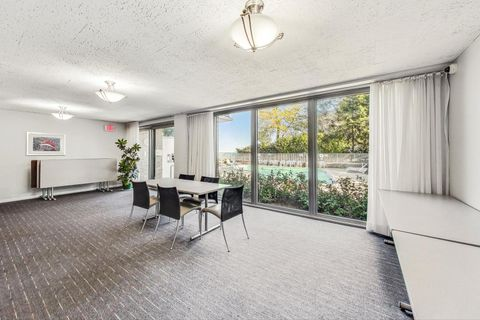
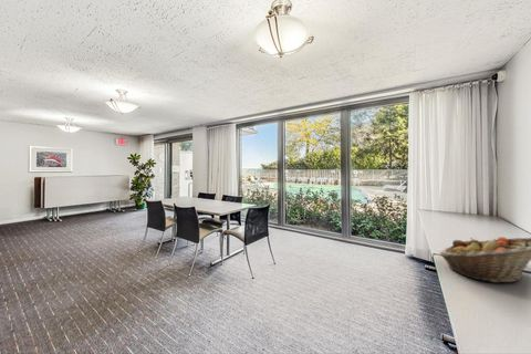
+ fruit basket (487, 253)
